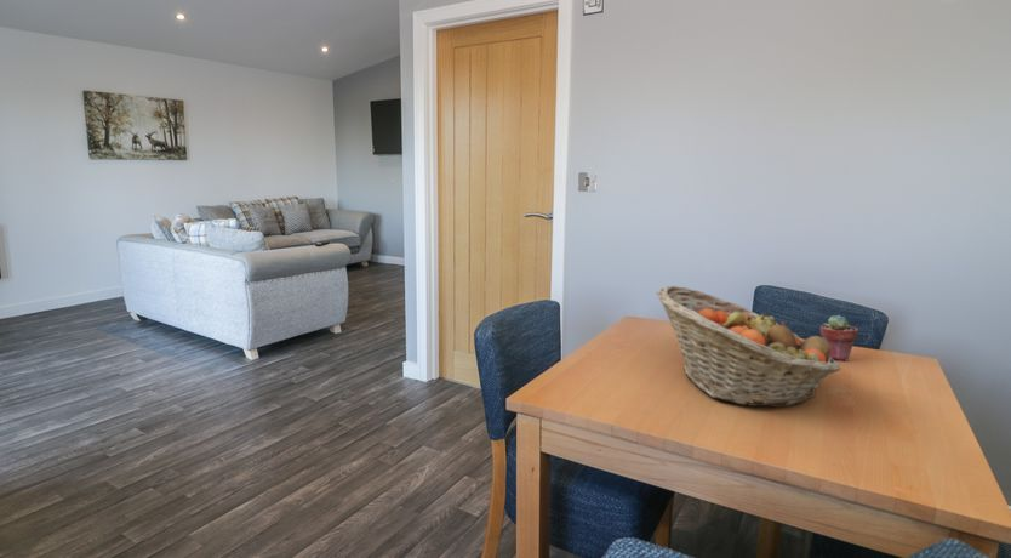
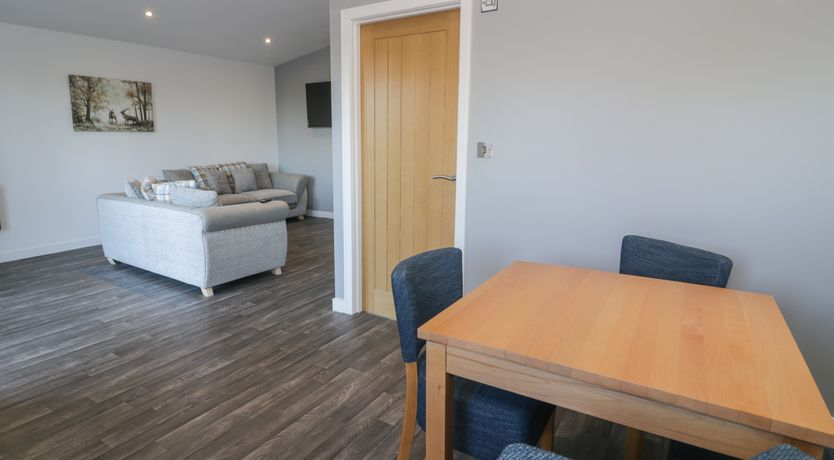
- potted succulent (838, 336)
- fruit basket (739, 338)
